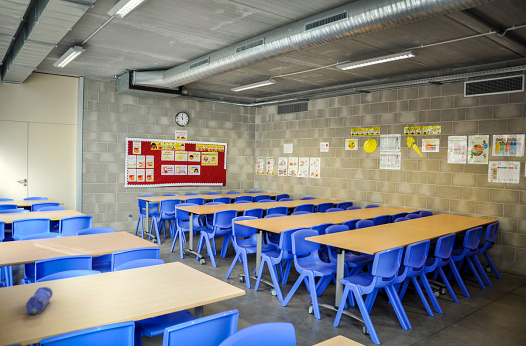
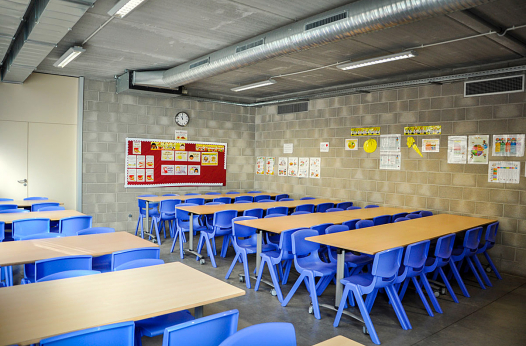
- pencil case (39, 299)
